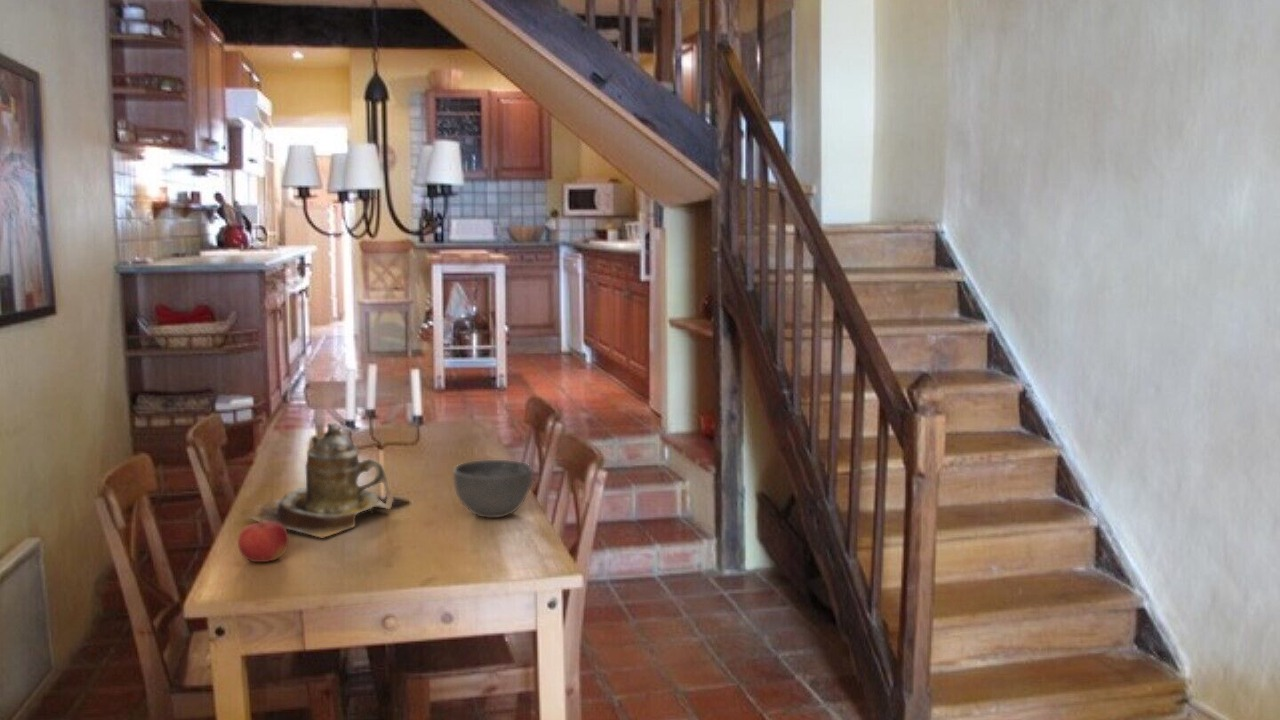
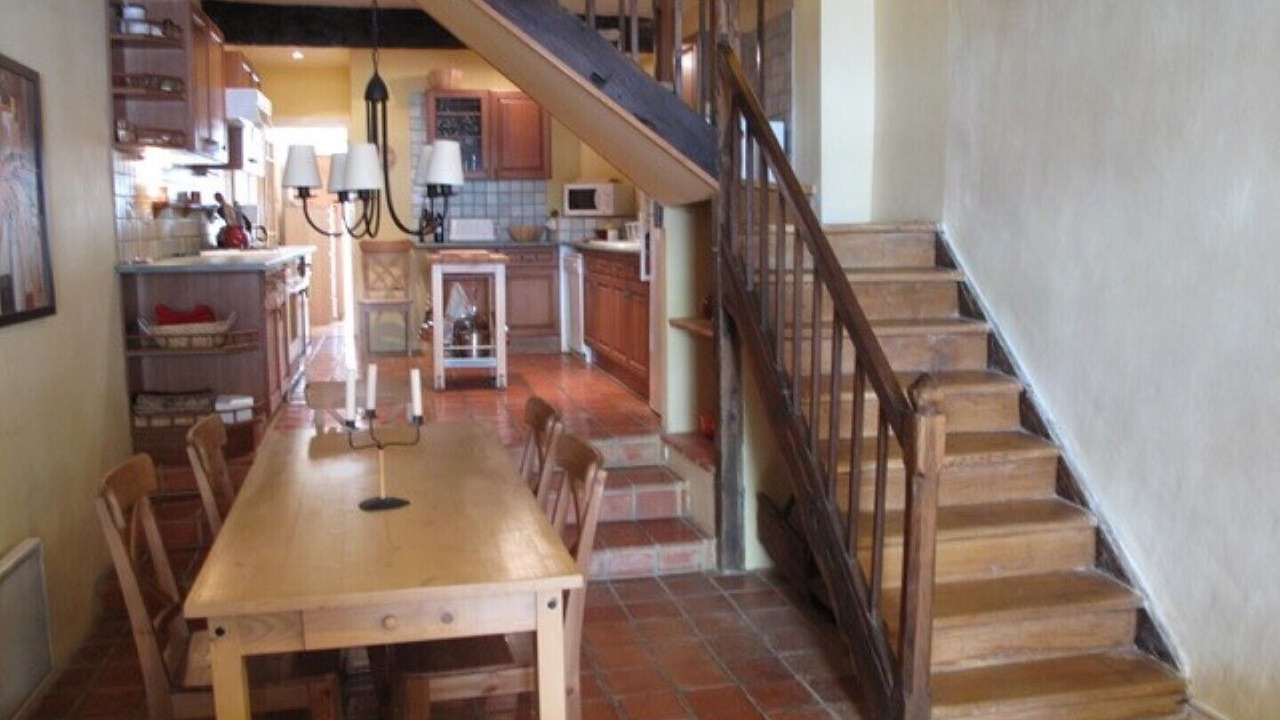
- fruit (263, 539)
- teapot (319, 470)
- bowl (493, 490)
